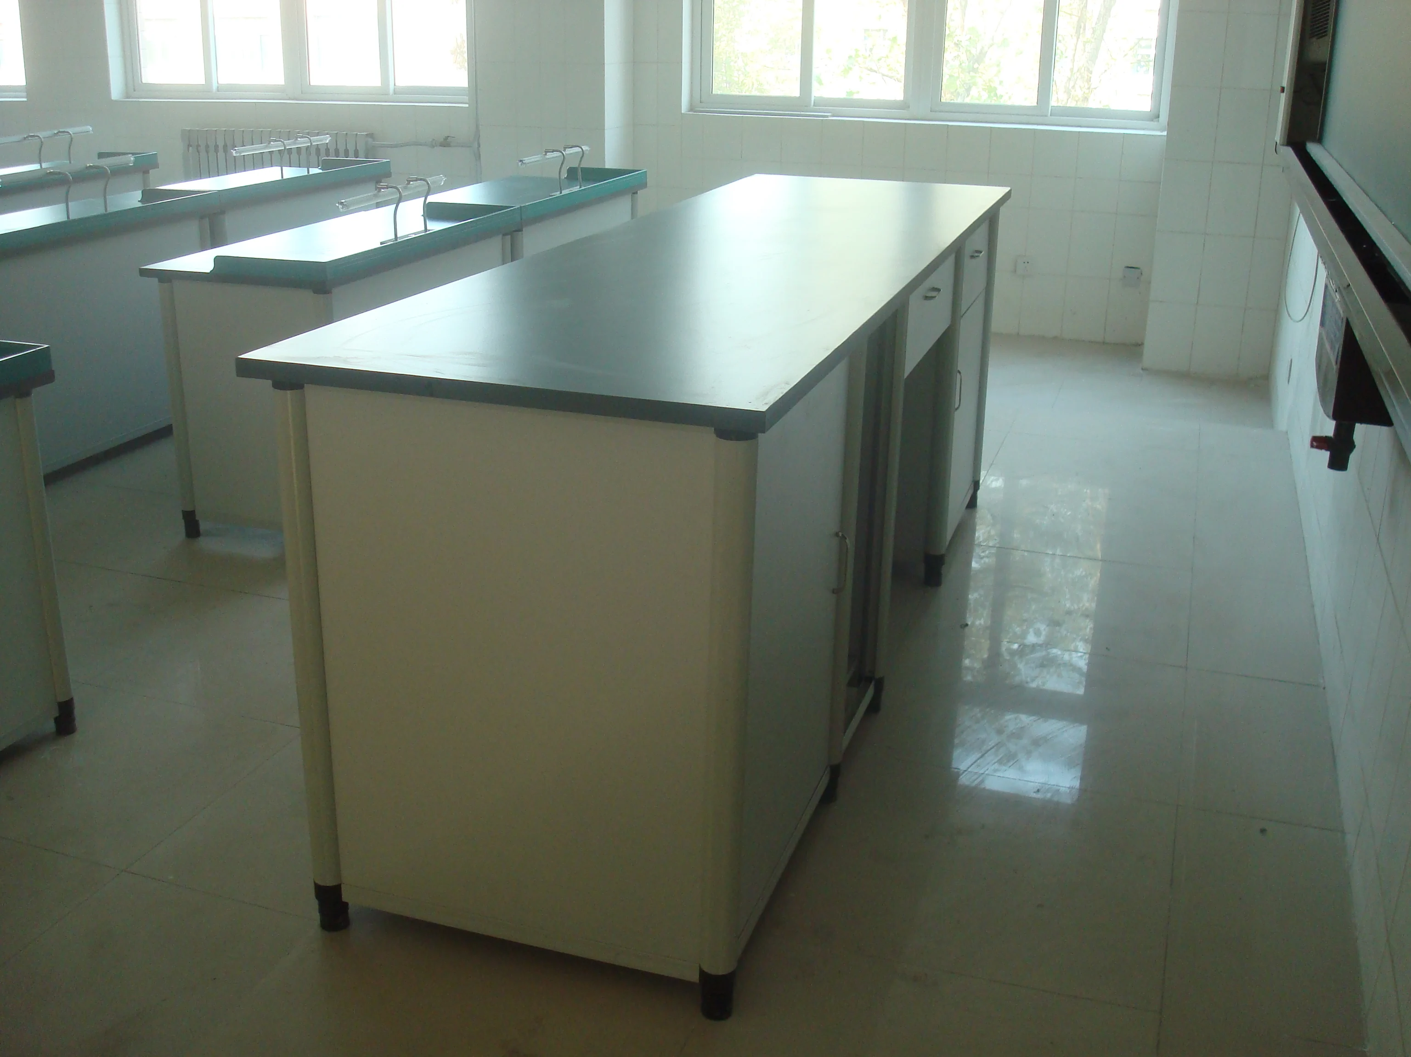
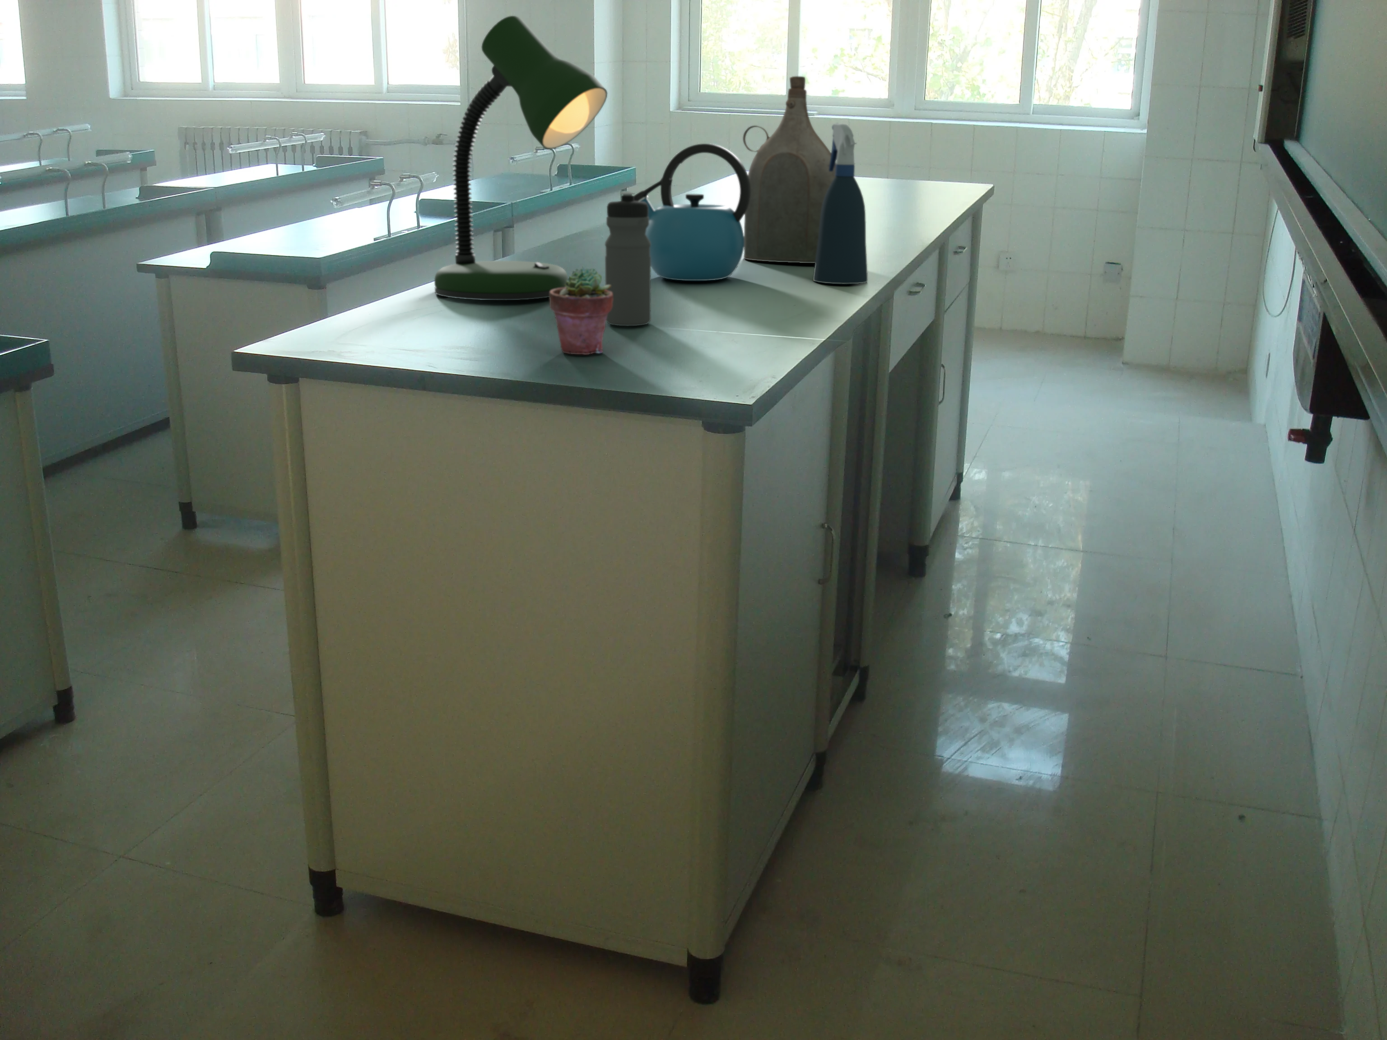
+ water bottle (628, 258)
+ flask (790, 169)
+ spray bottle (840, 203)
+ desk lamp (540, 143)
+ potted succulent (581, 309)
+ kettle (688, 211)
